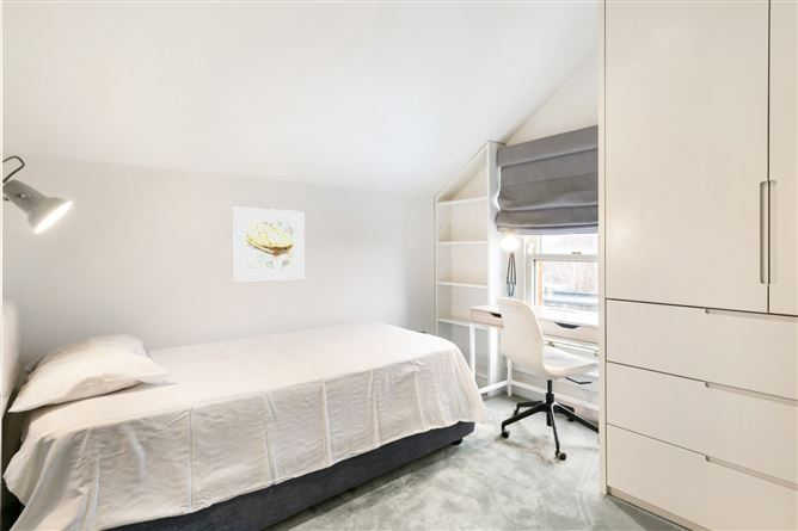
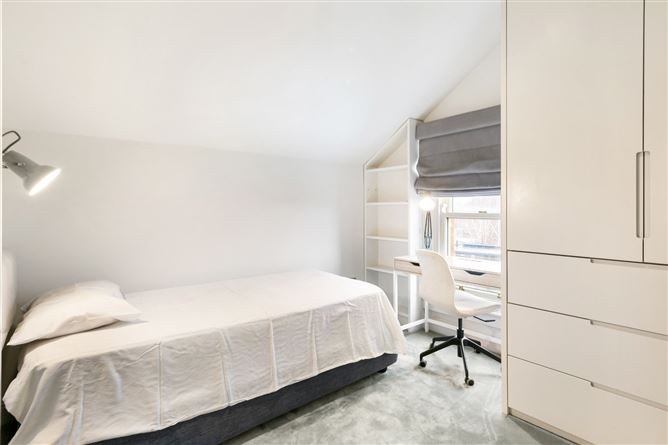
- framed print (270, 245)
